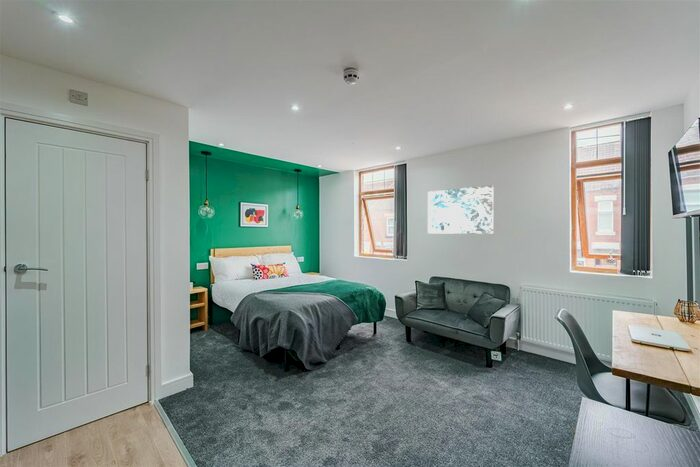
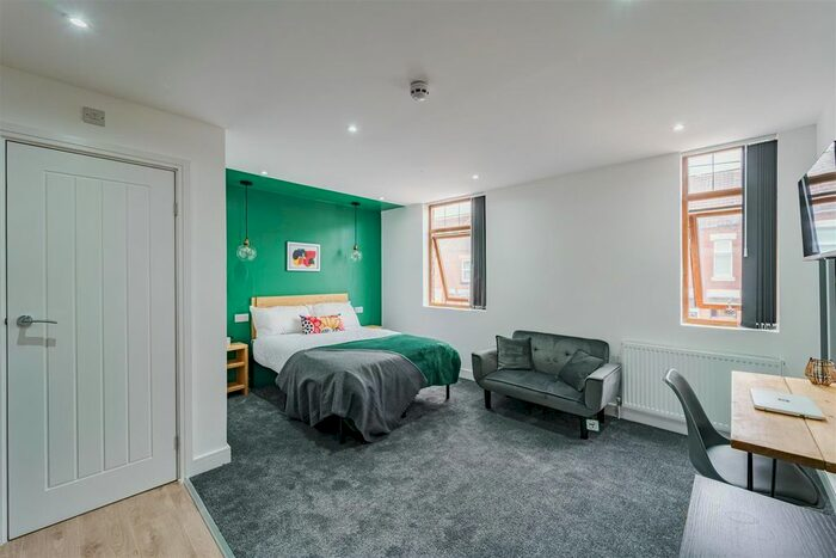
- wall art (458, 211)
